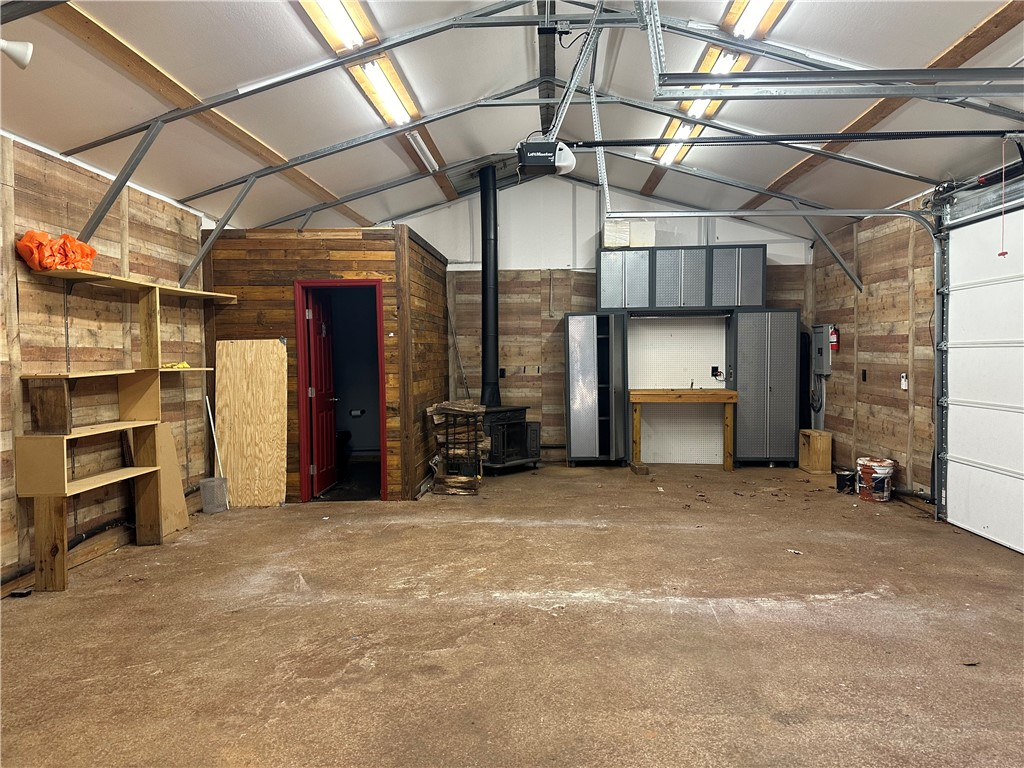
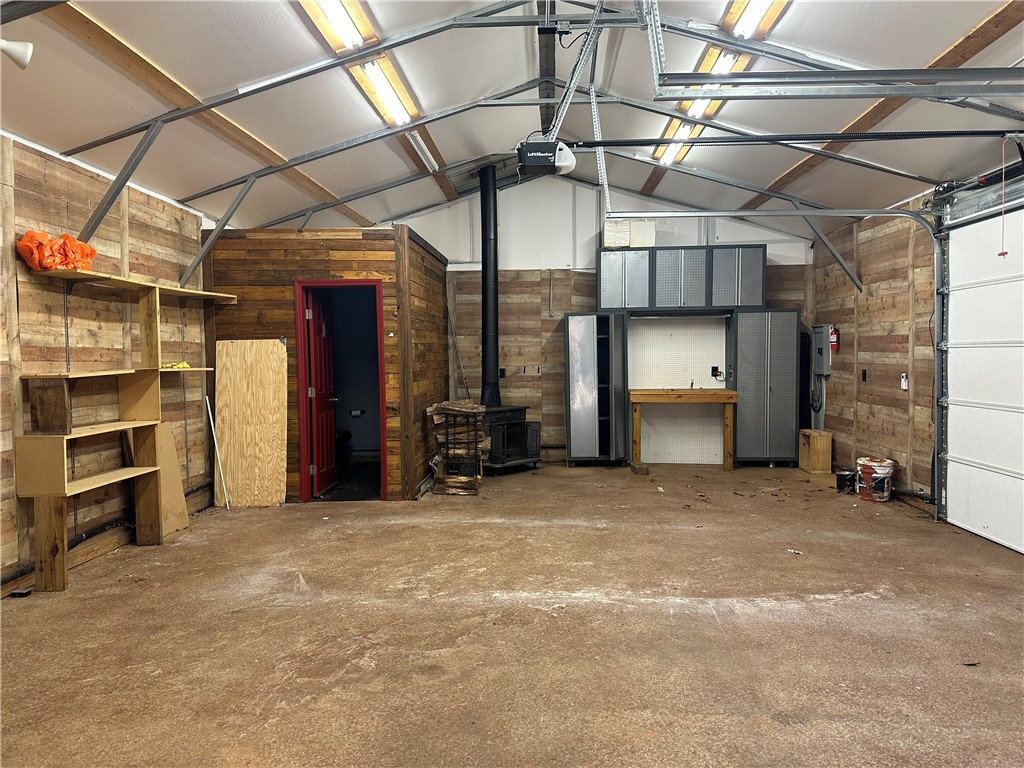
- wastebasket (214, 495)
